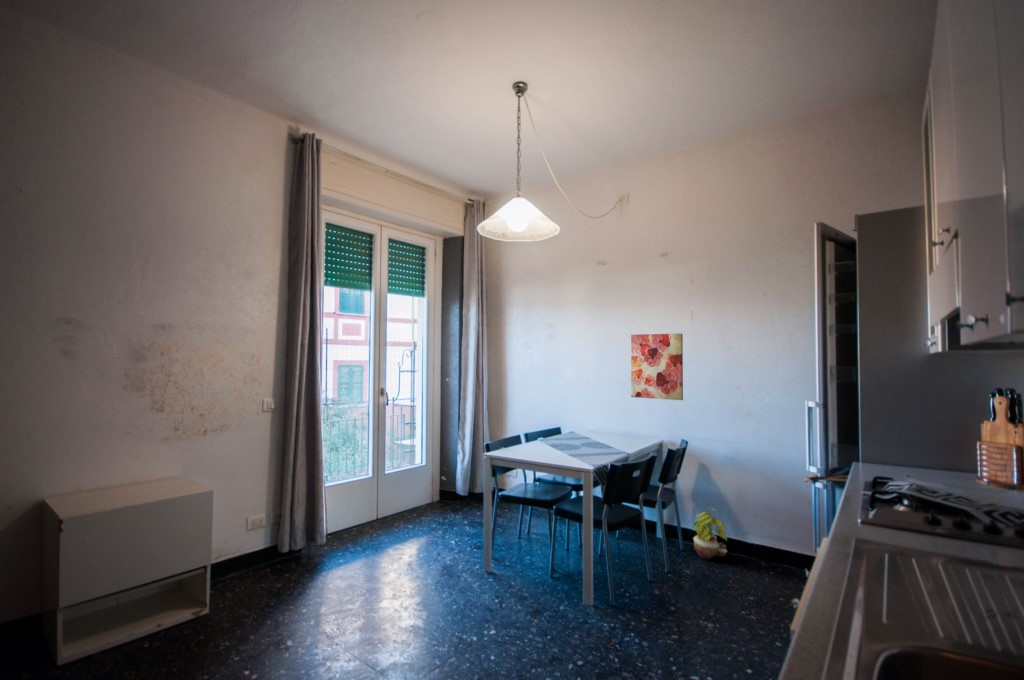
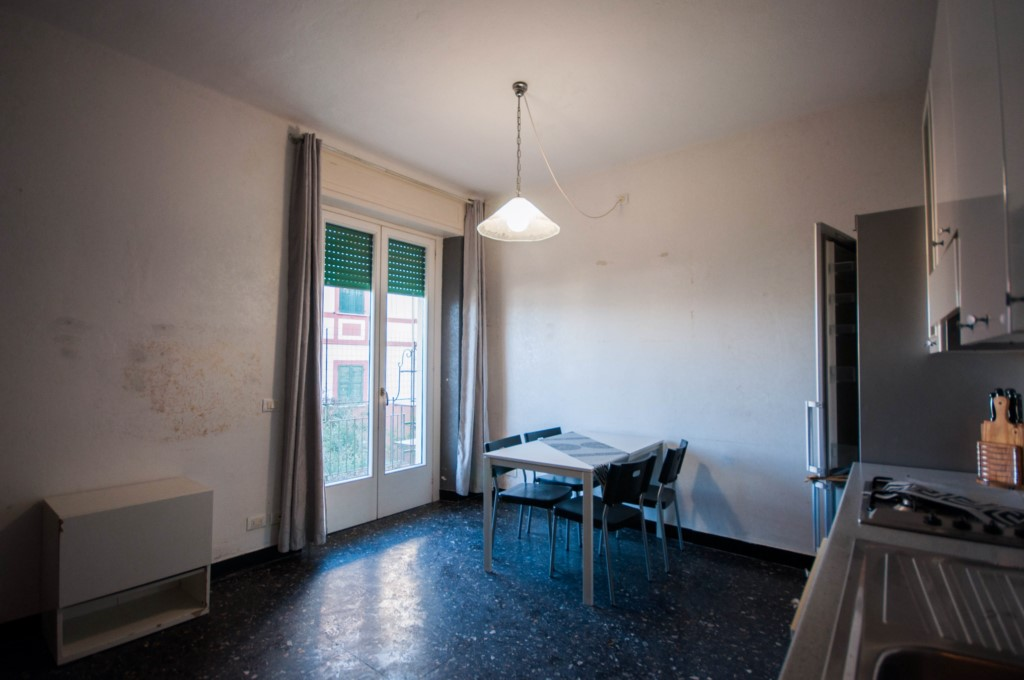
- wall art (656, 366)
- potted plant (710, 533)
